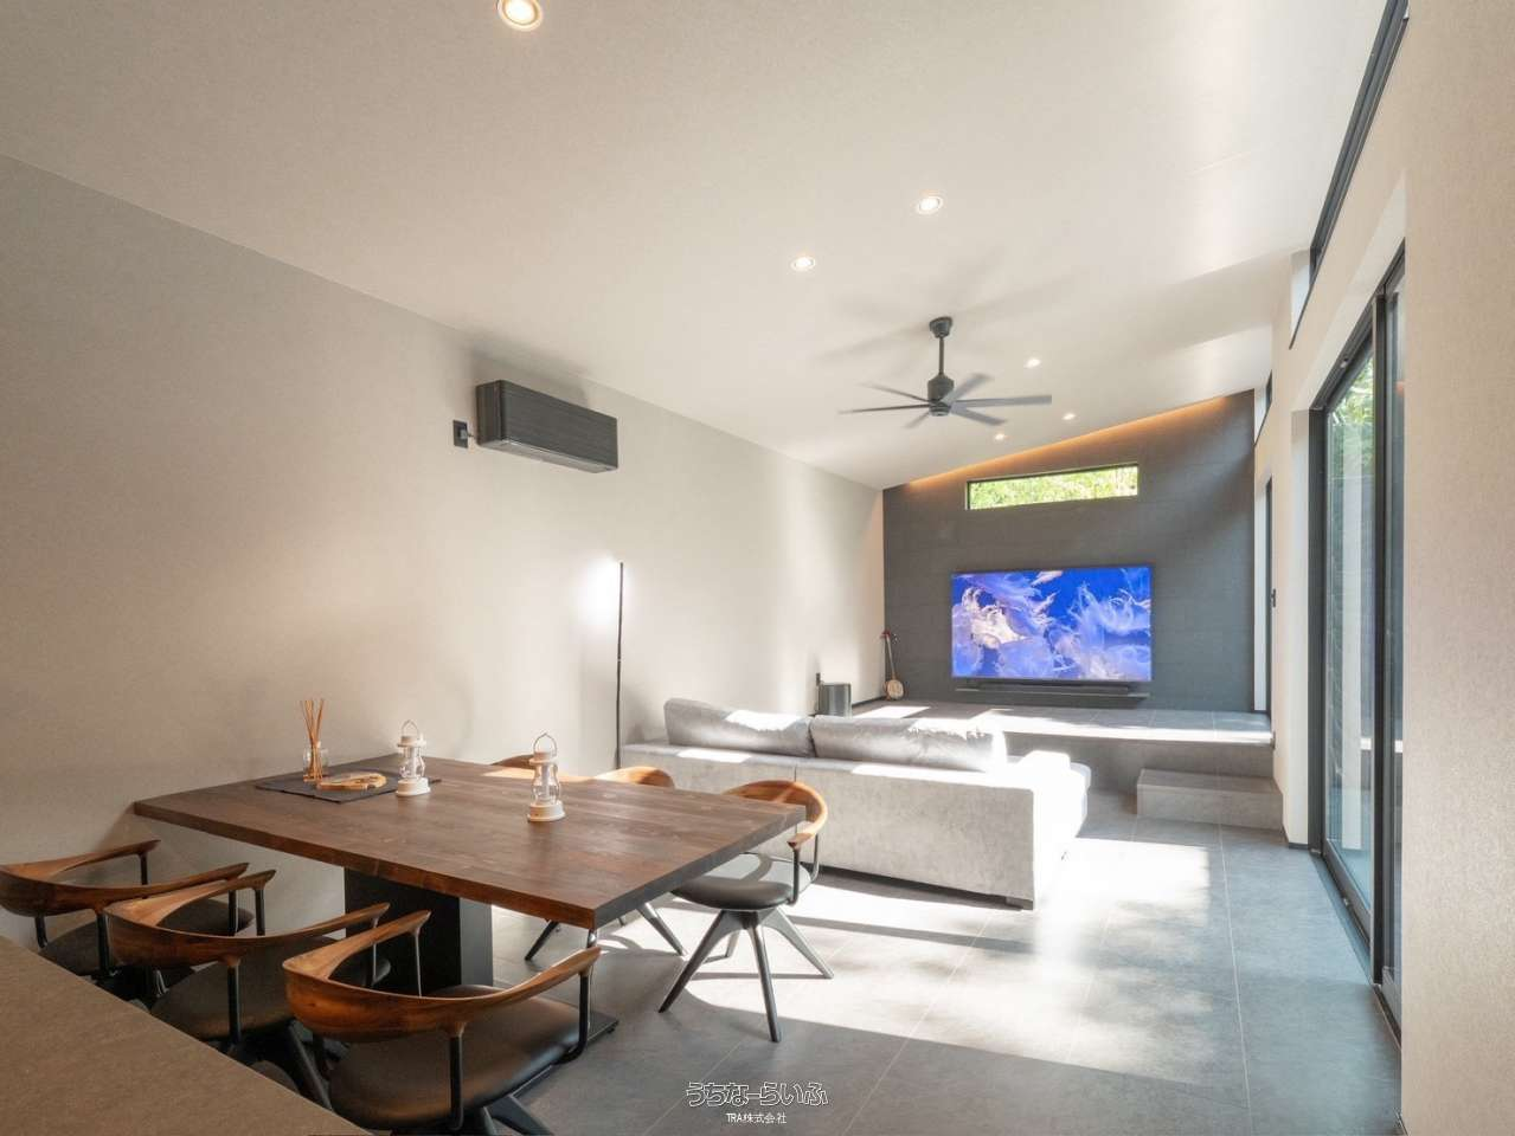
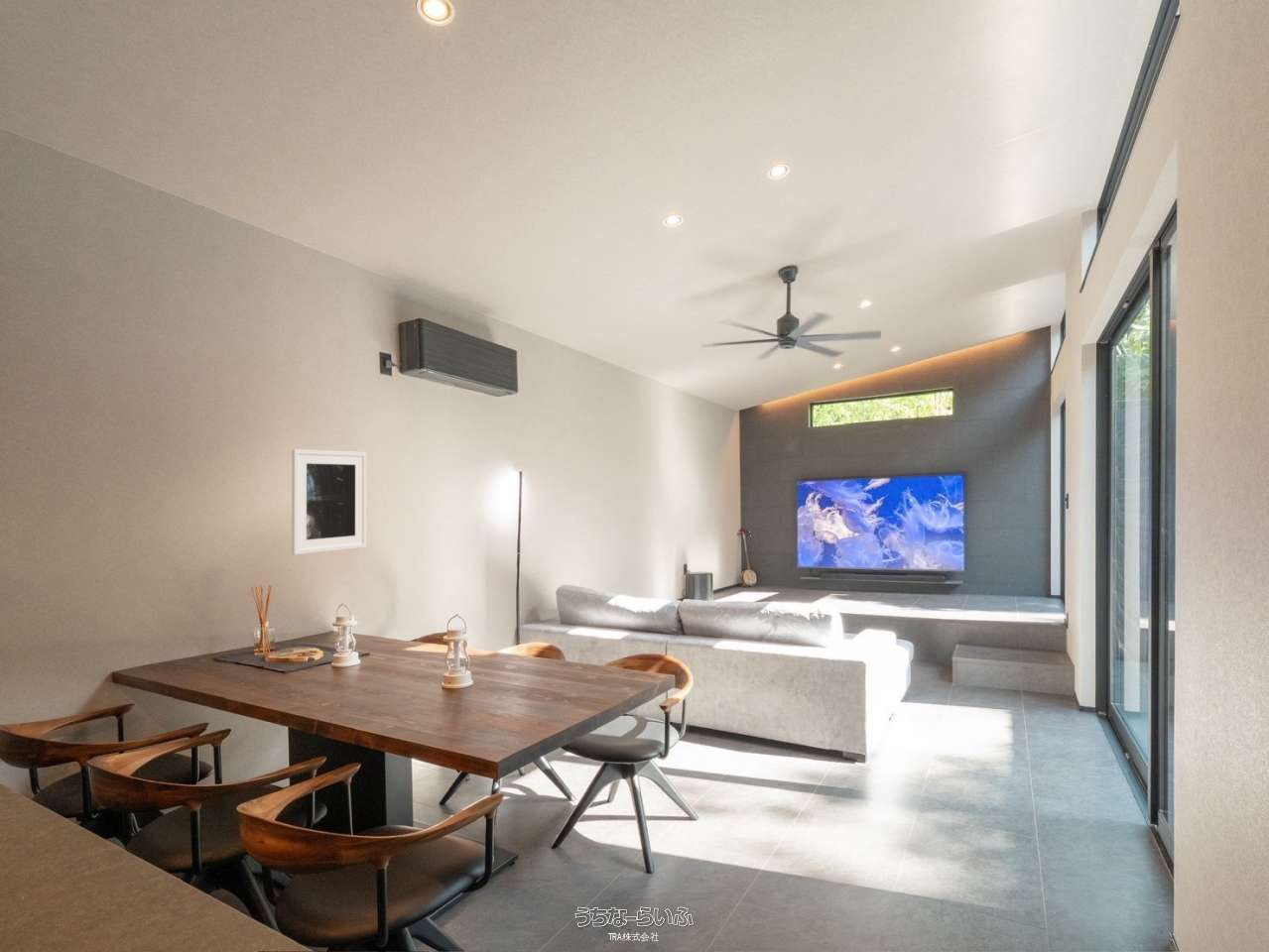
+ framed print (330, 501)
